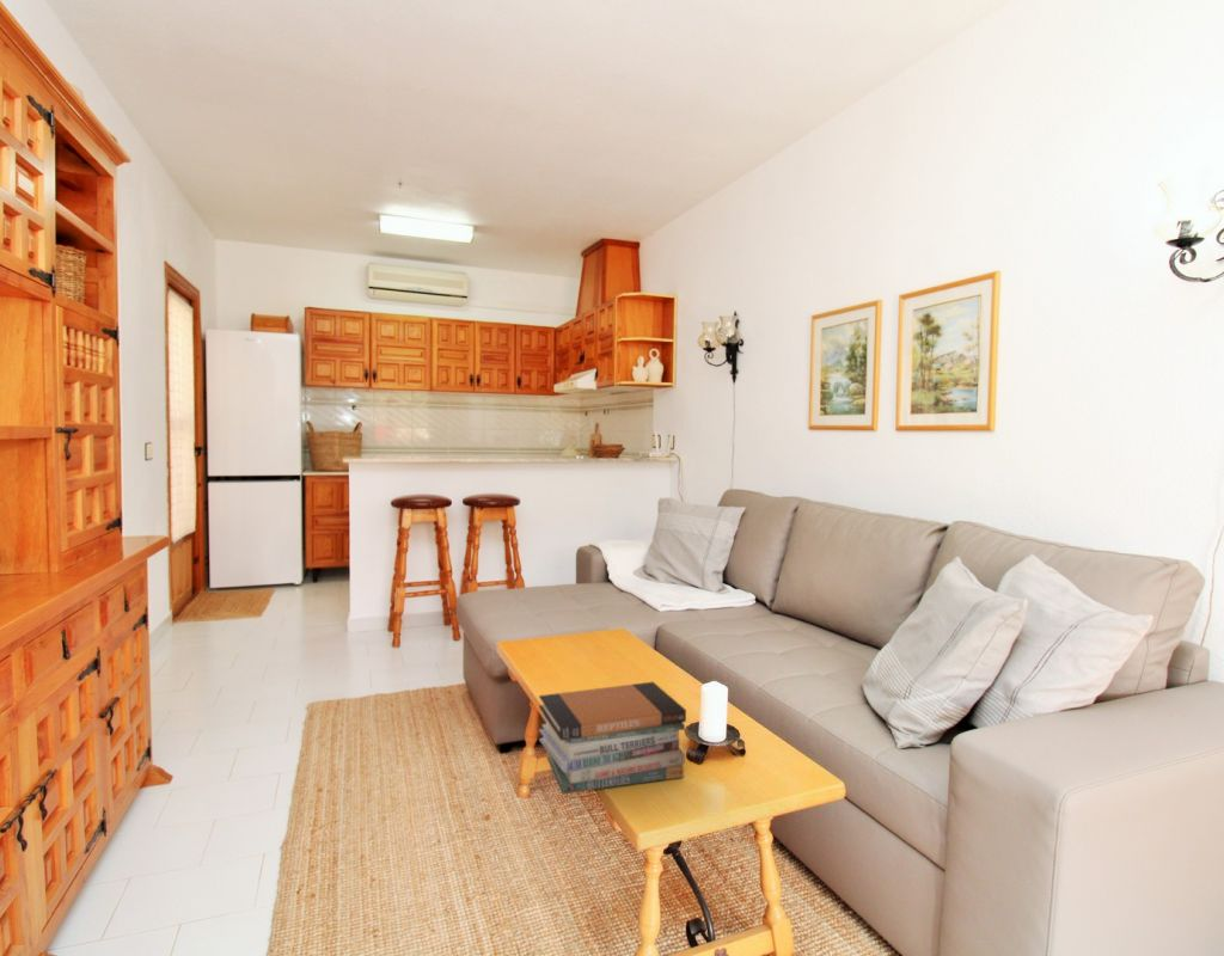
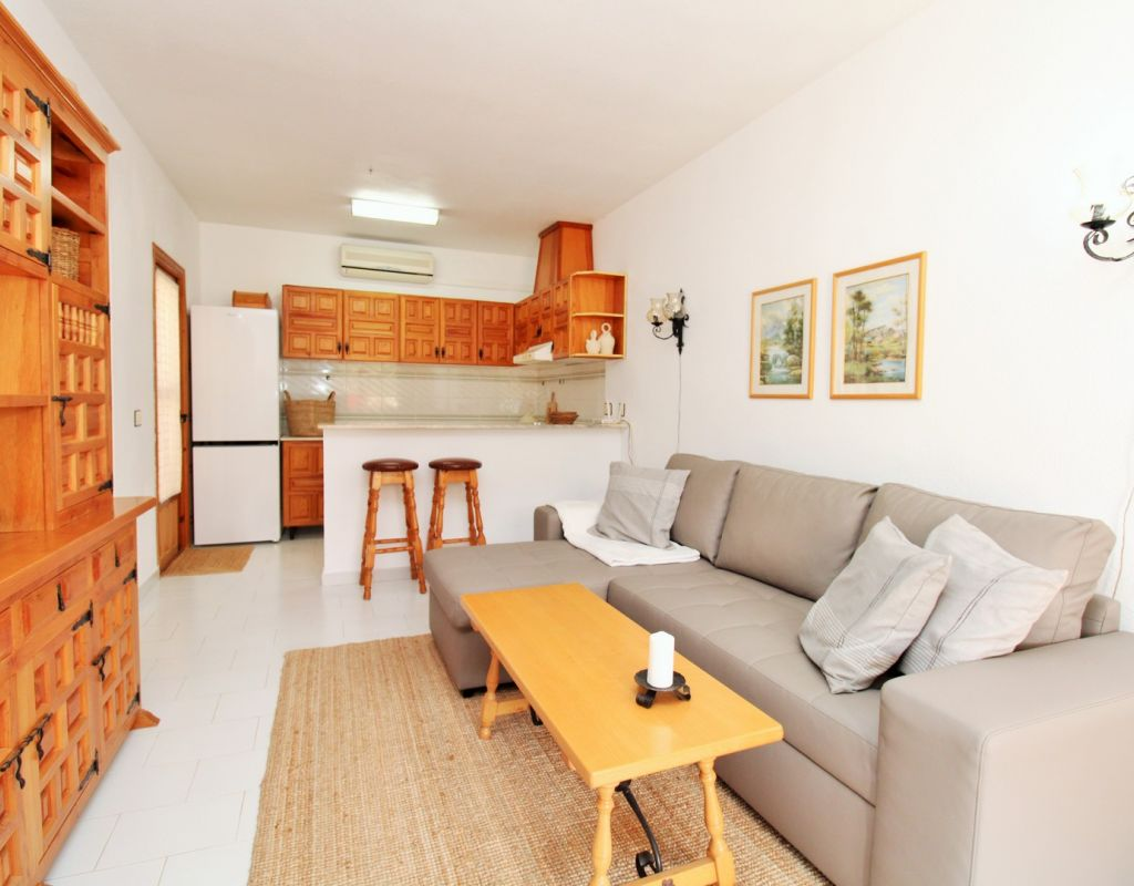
- book stack (610, 735)
